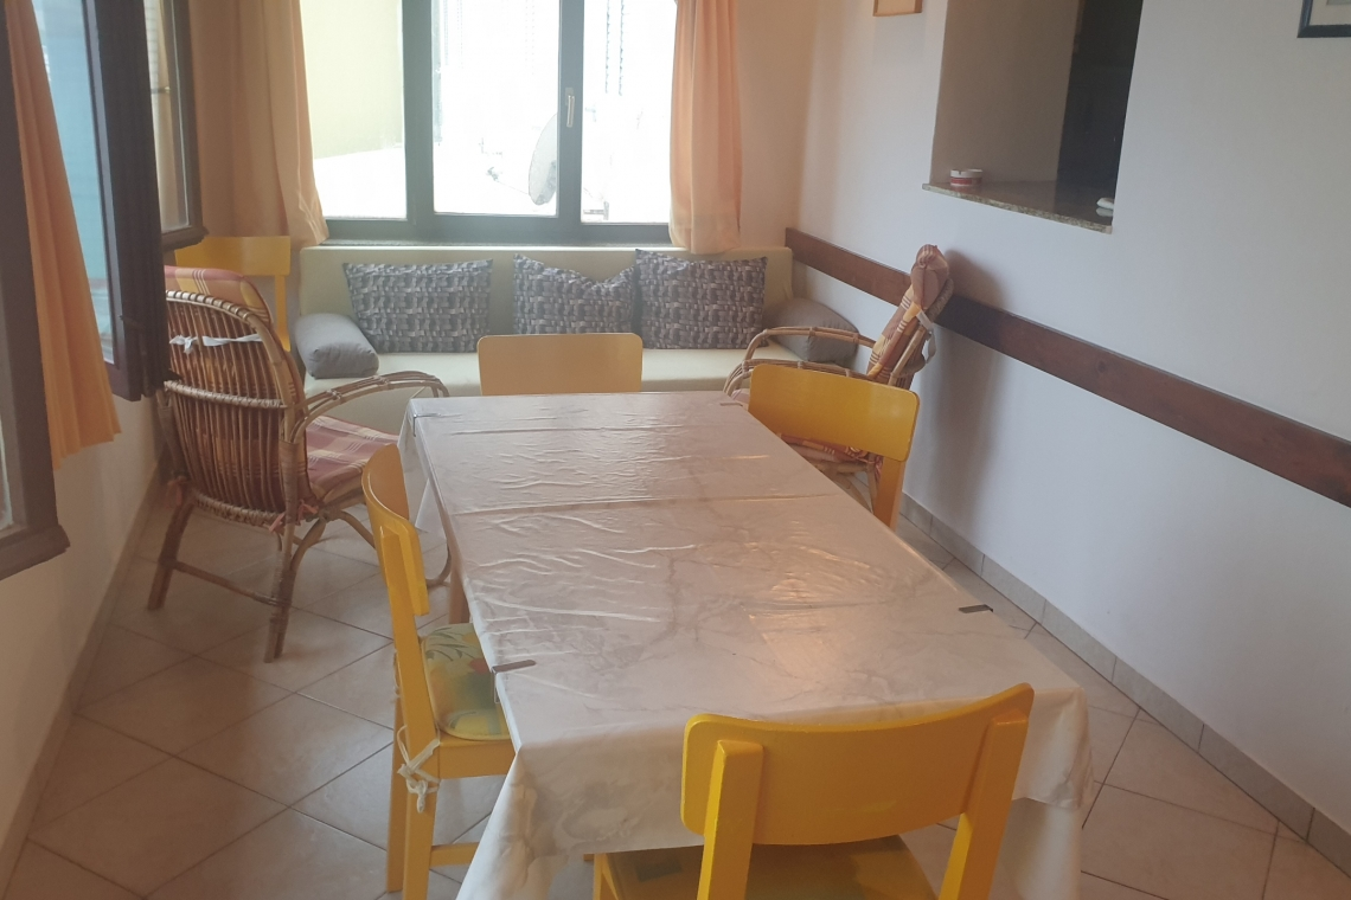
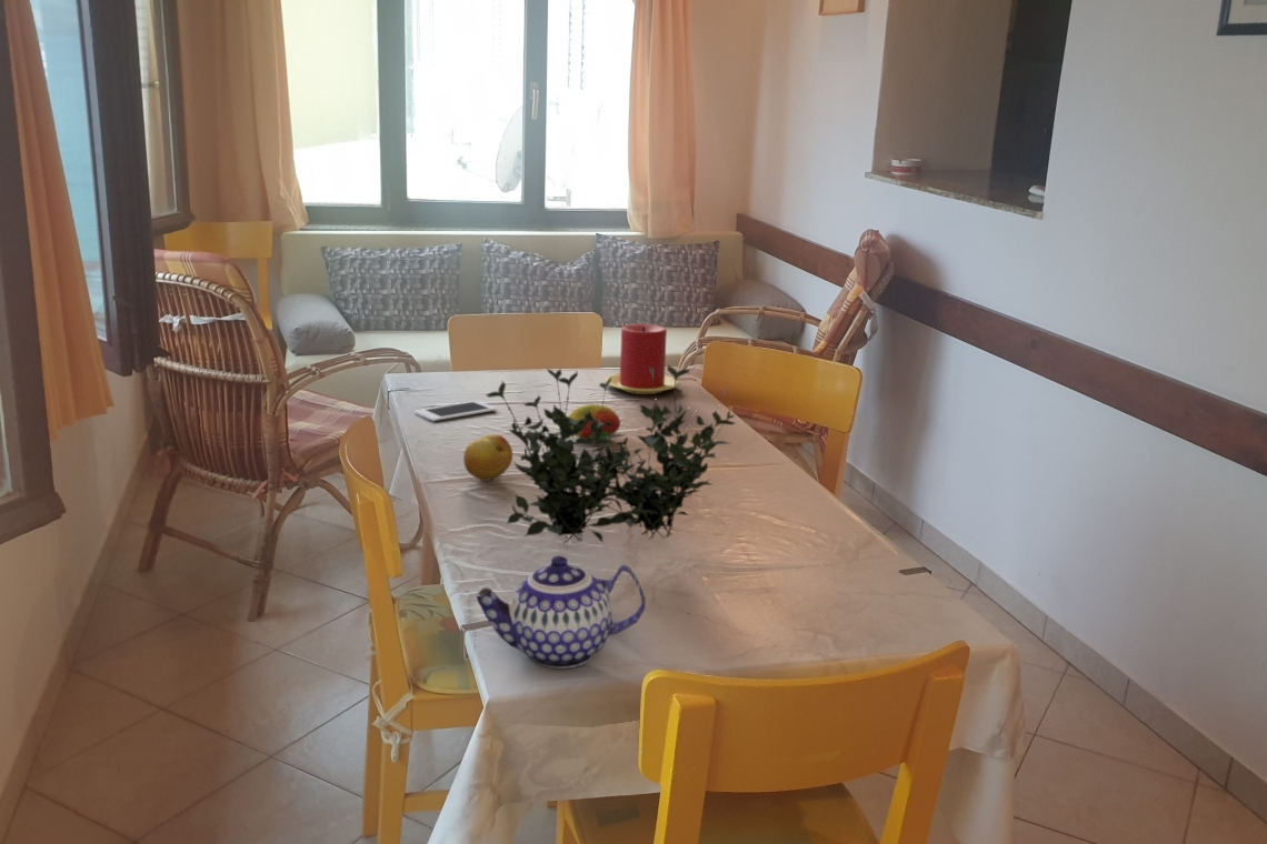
+ fruit (591, 422)
+ fruit (488, 458)
+ candle (642, 358)
+ teapot (562, 604)
+ cell phone (456, 410)
+ plant (611, 460)
